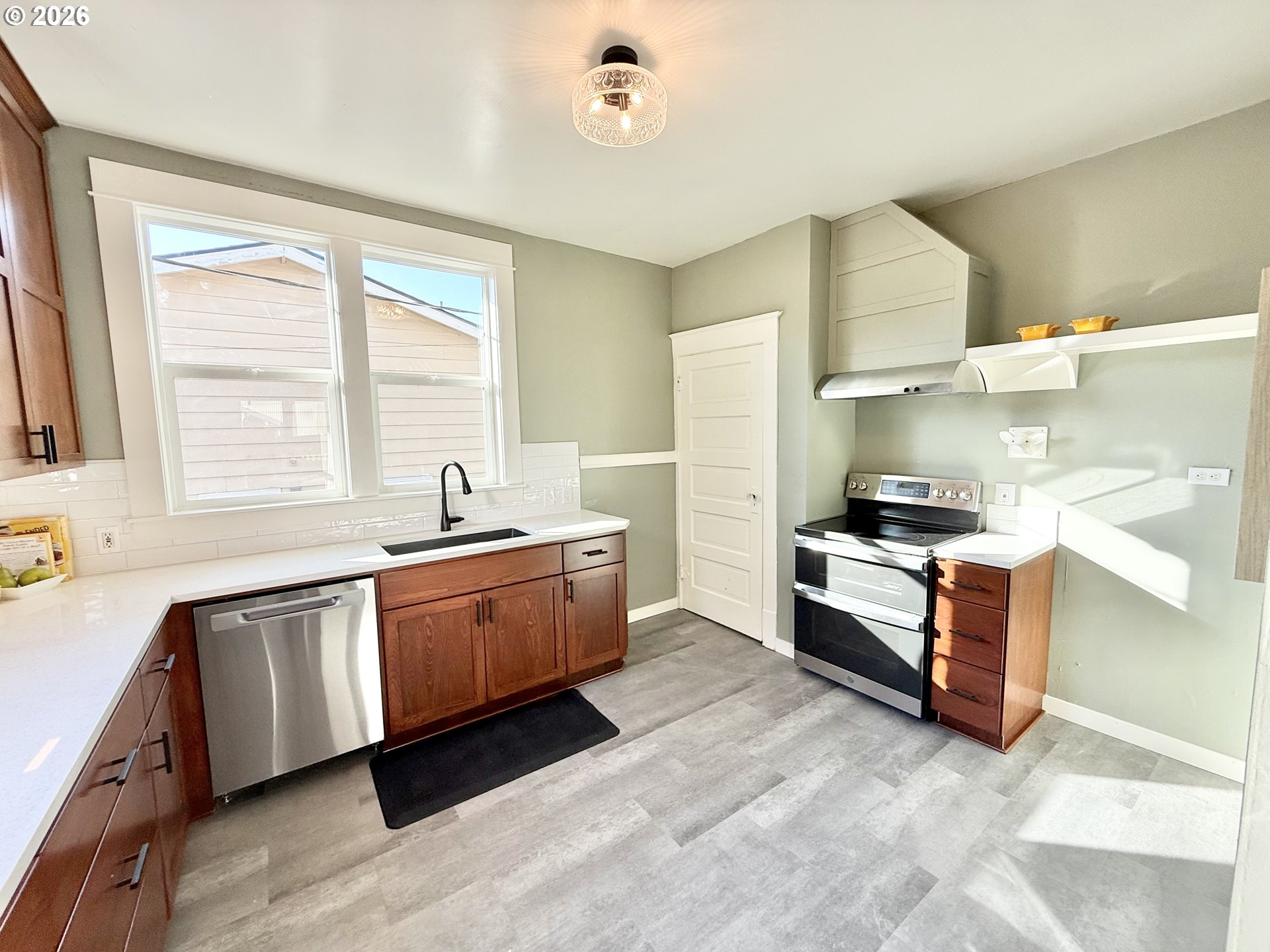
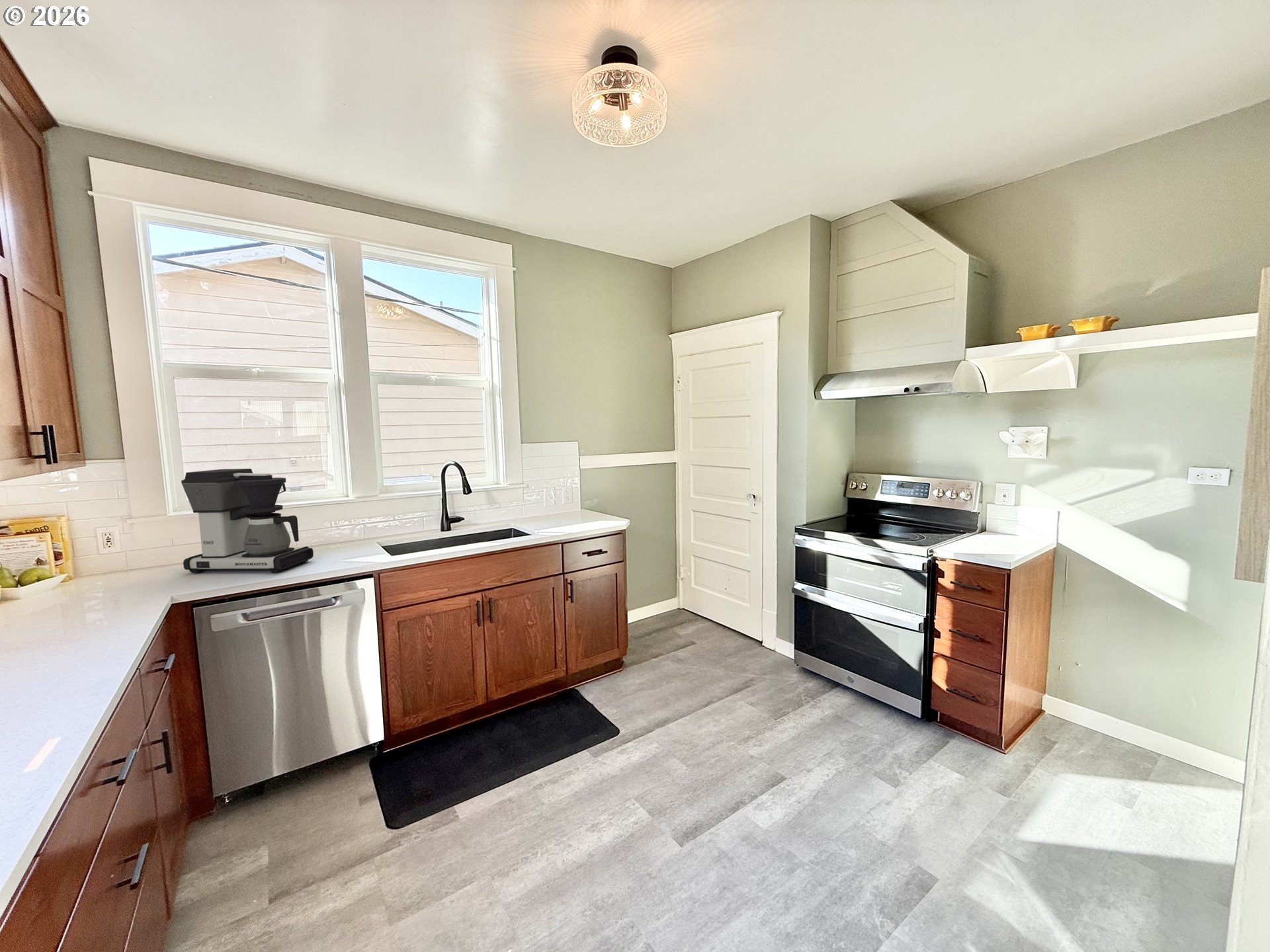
+ coffee maker (248, 519)
